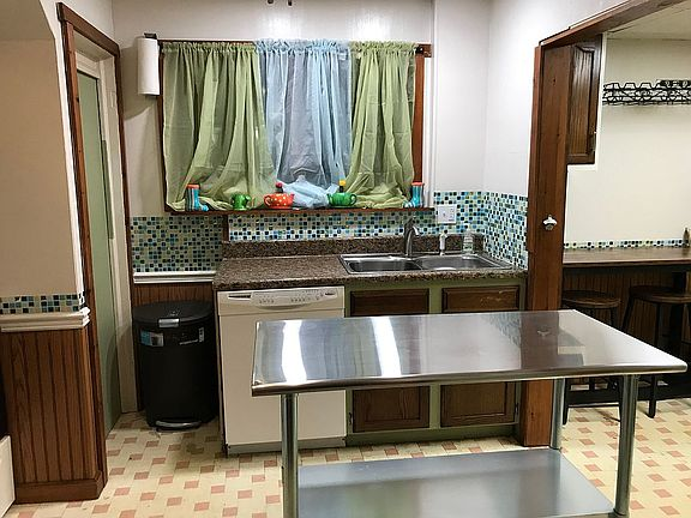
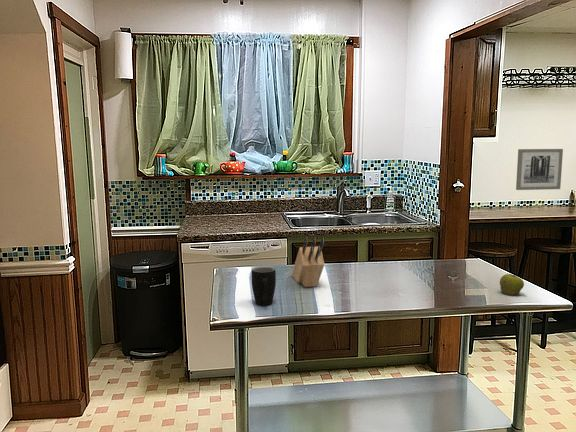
+ wall art (539, 169)
+ mug (264, 287)
+ knife block (308, 258)
+ apple (512, 283)
